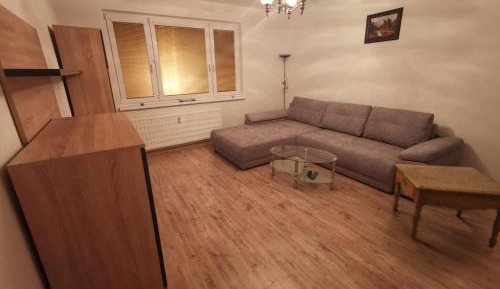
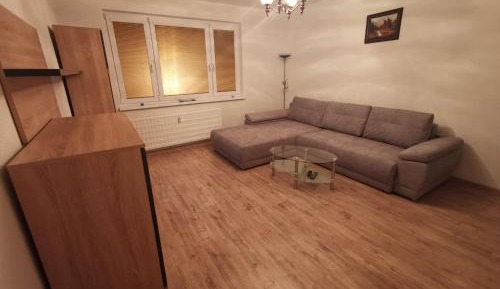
- side table (442, 201)
